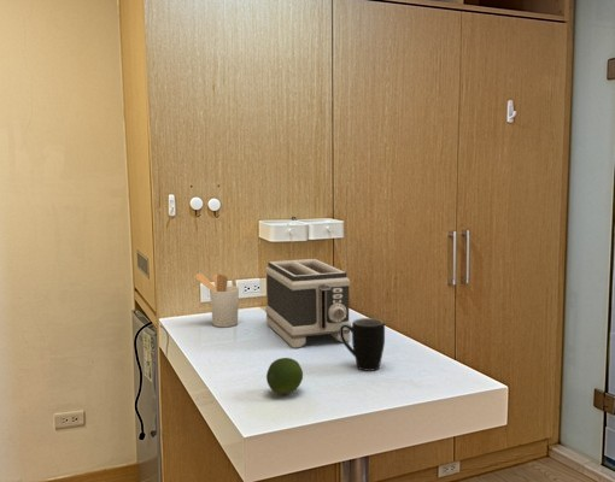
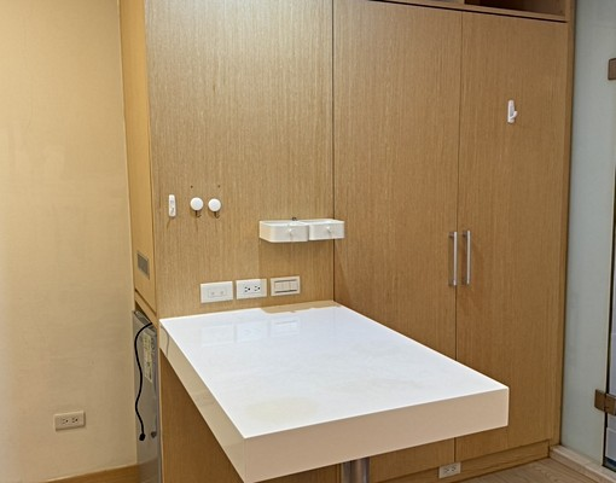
- fruit (285, 375)
- utensil holder (216, 298)
- mug (361, 343)
- toaster (308, 301)
